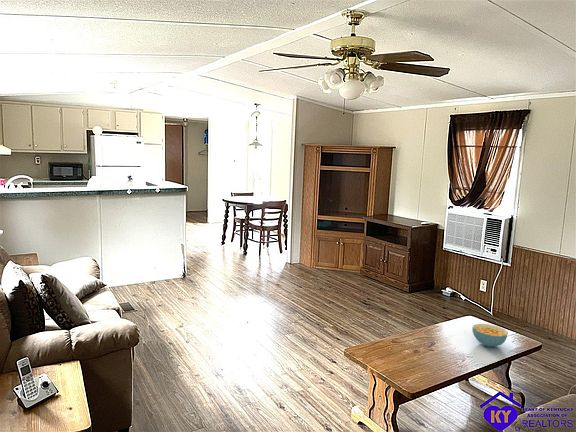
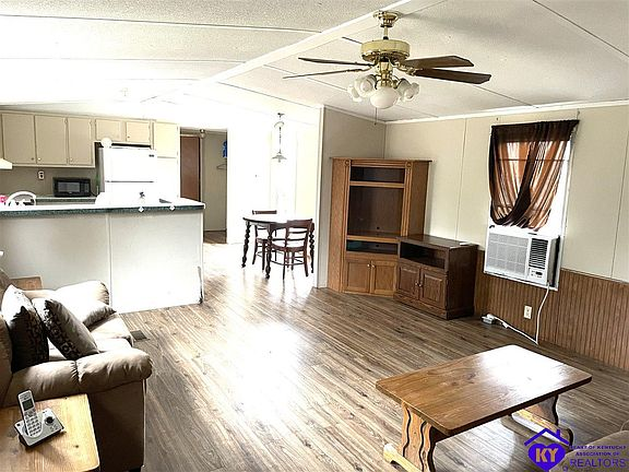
- cereal bowl (489, 337)
